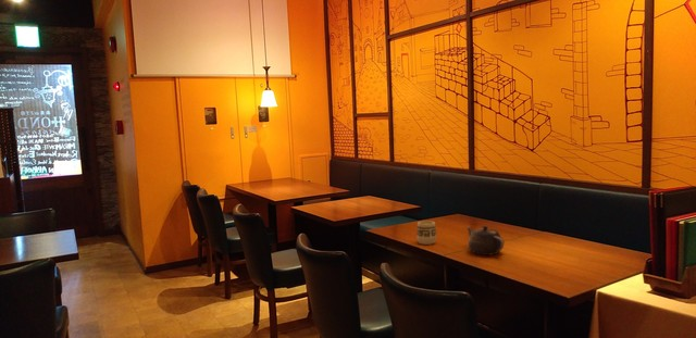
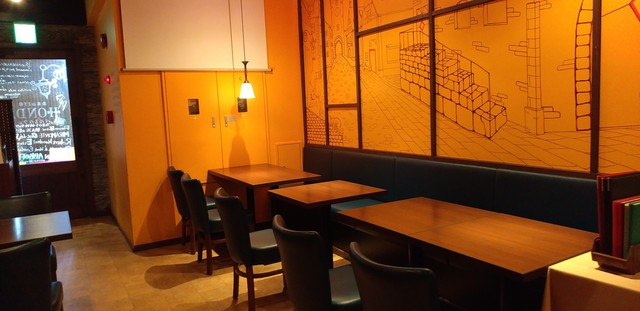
- teapot (484, 238)
- cup (426, 233)
